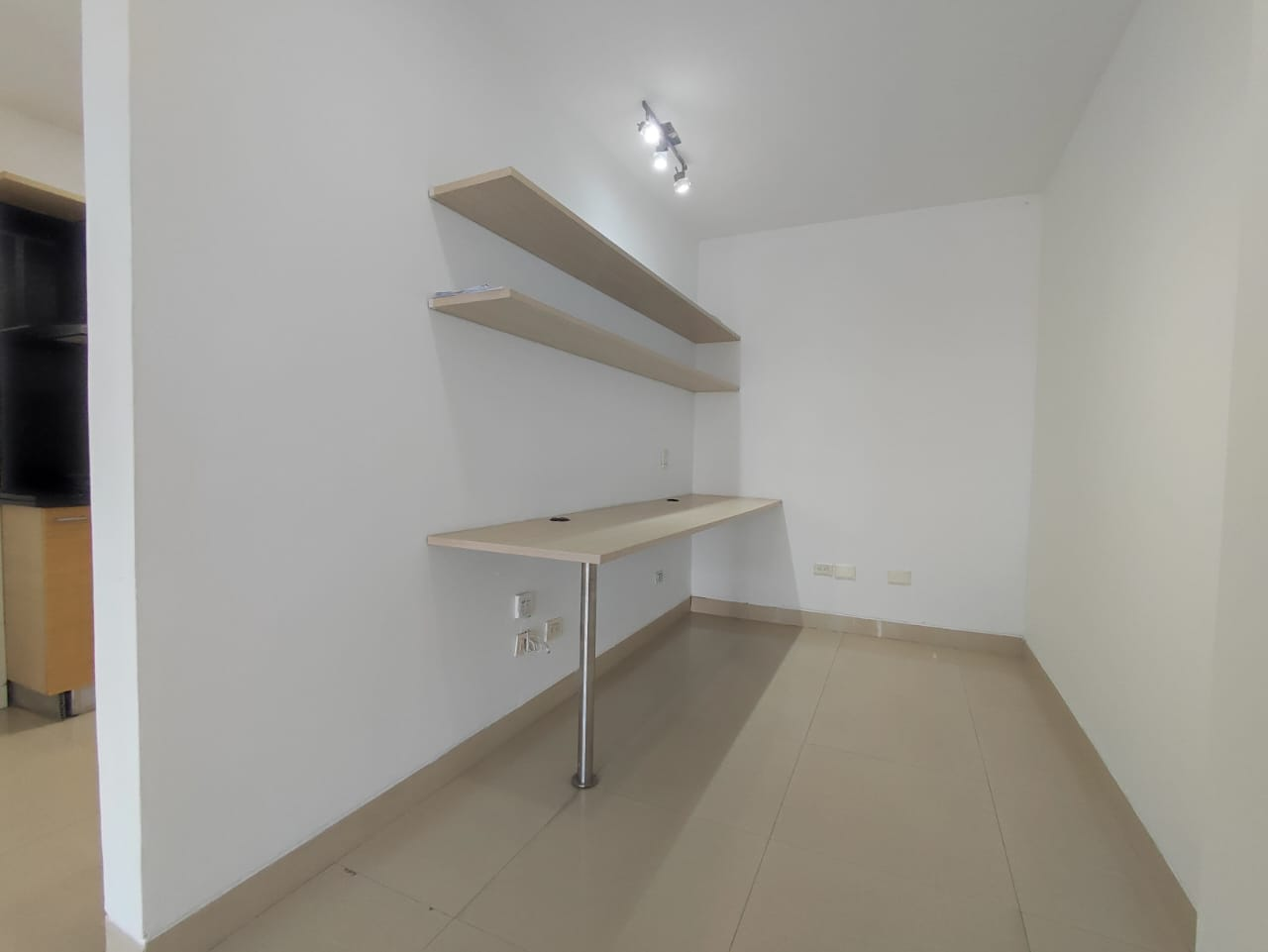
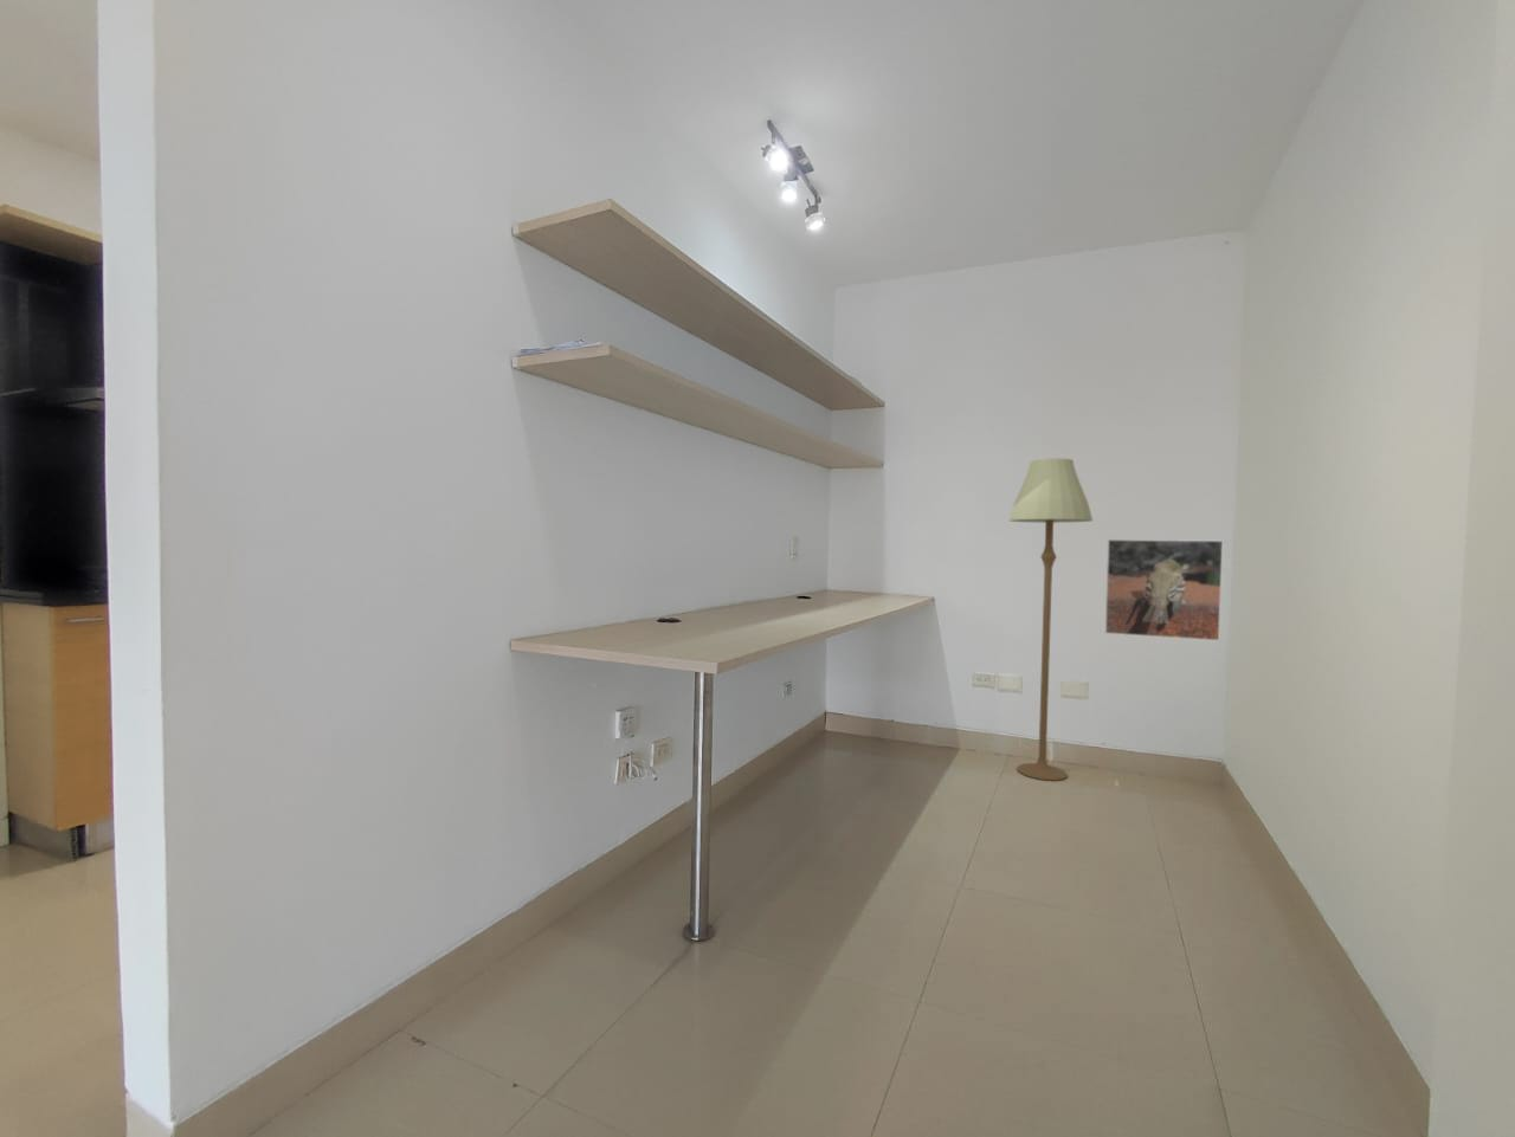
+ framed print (1161, 588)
+ floor lamp (1047, 617)
